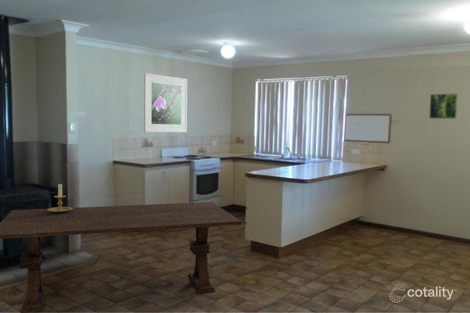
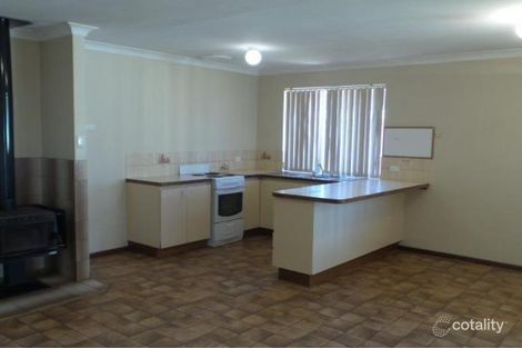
- candle holder (60, 197)
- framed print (443, 106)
- dining table (122, 231)
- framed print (166, 104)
